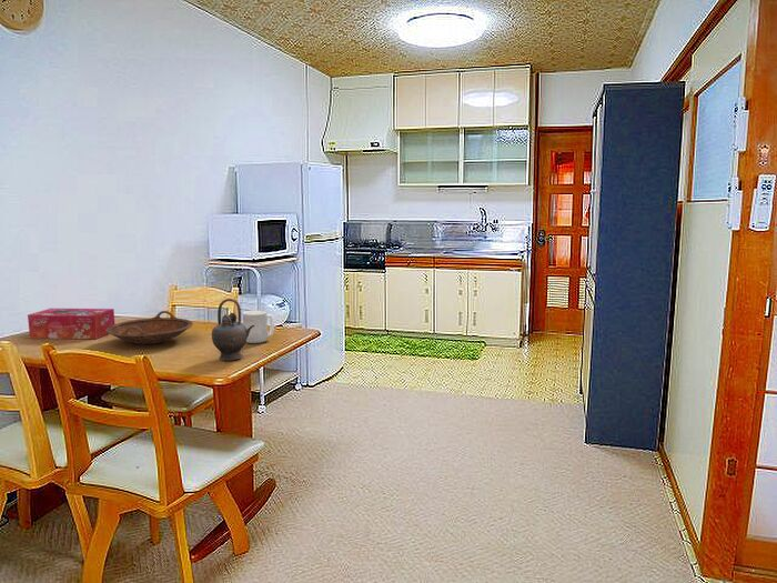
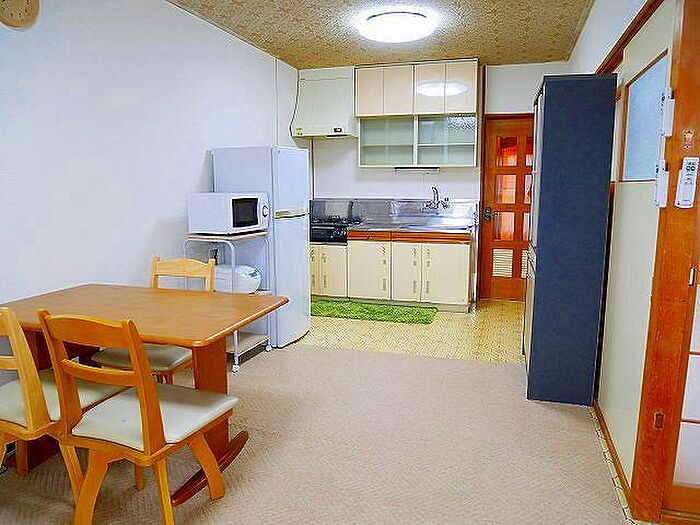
- teapot (233, 329)
- bowl (150, 330)
- mug (258, 326)
- tissue box (72, 323)
